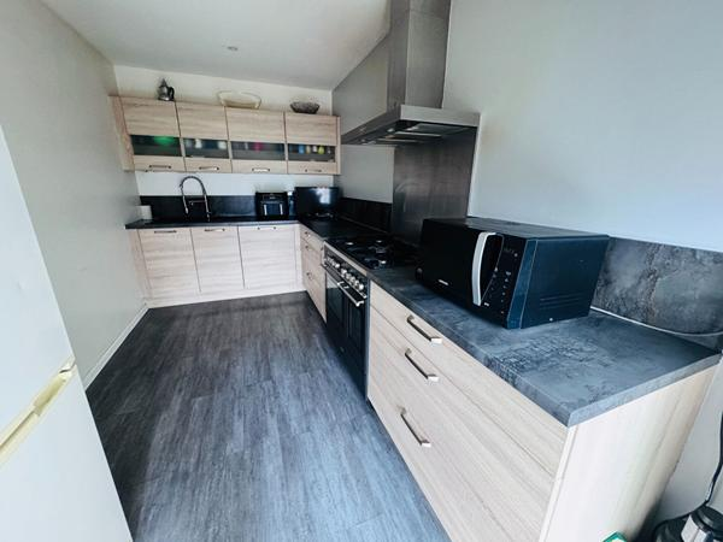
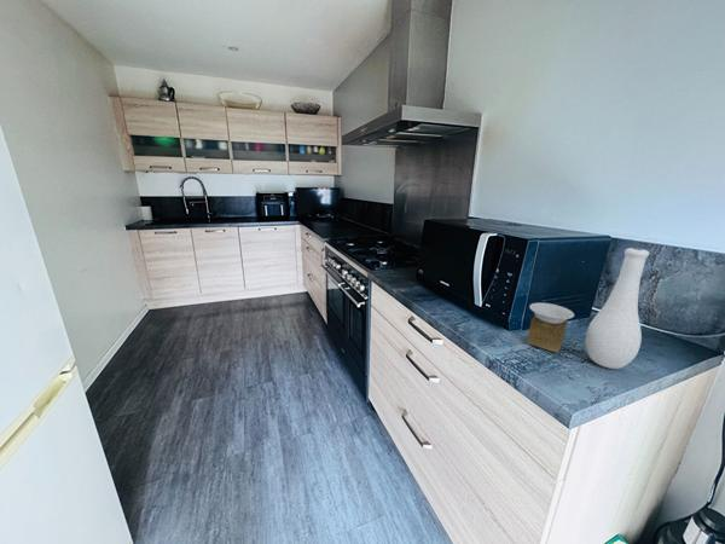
+ vase (573, 313)
